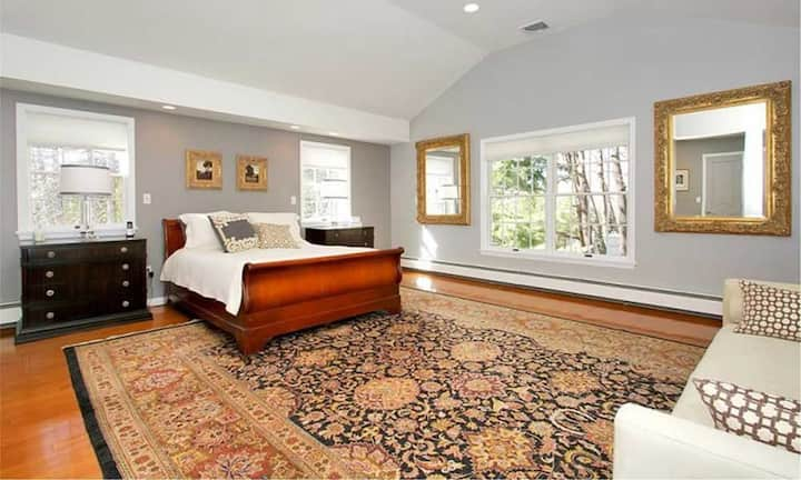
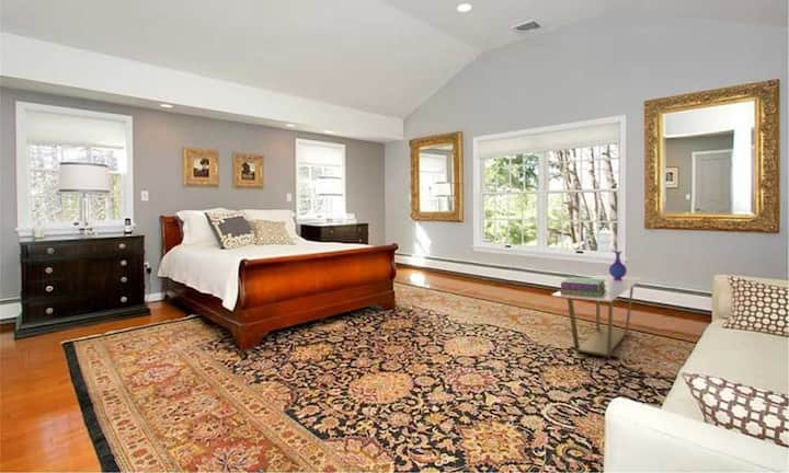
+ stack of books (583, 286)
+ vase (617, 265)
+ coffee table (598, 313)
